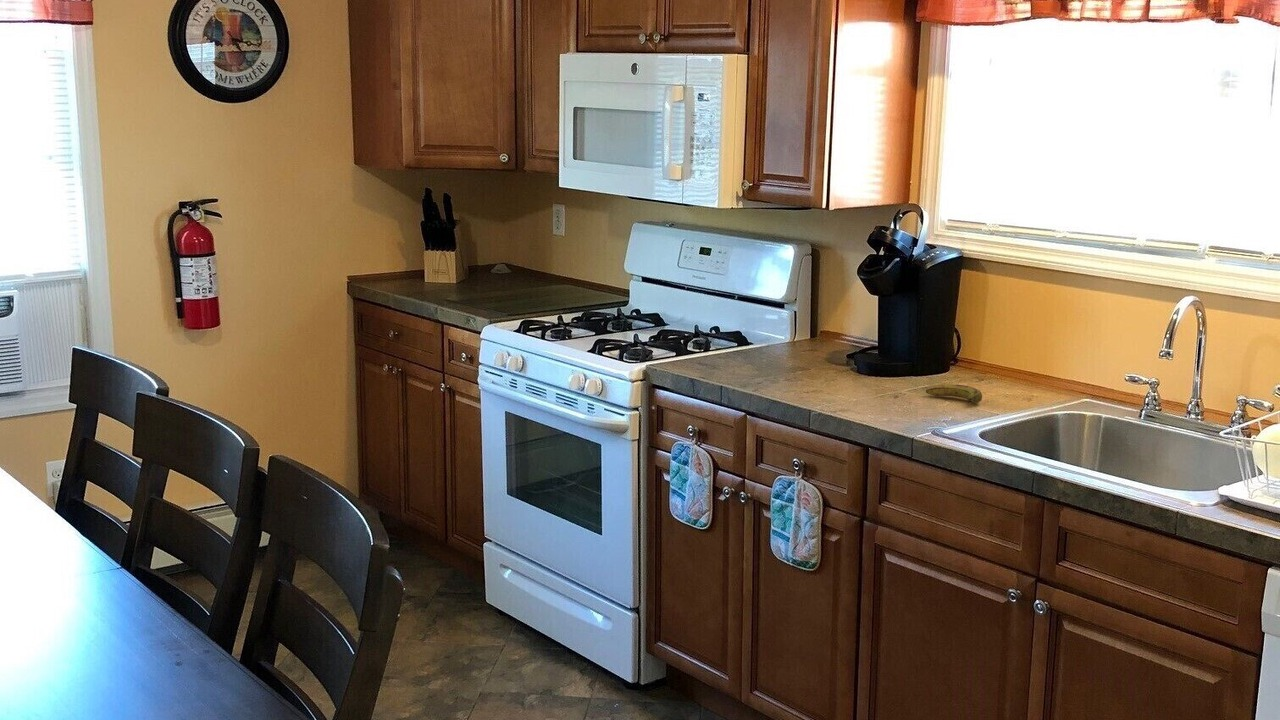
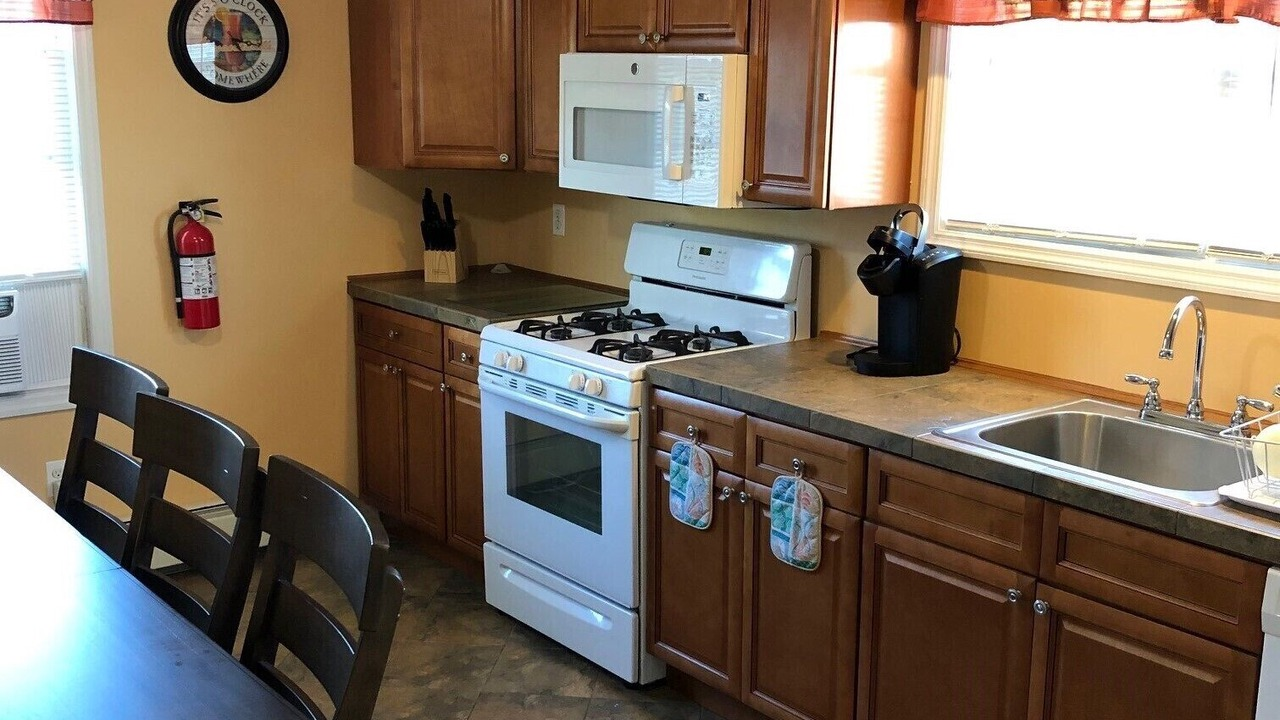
- banana (953, 393)
